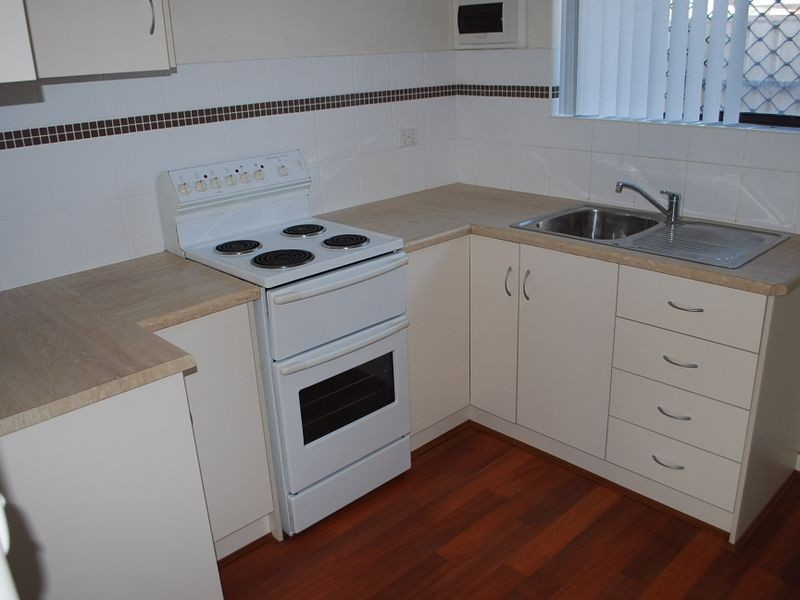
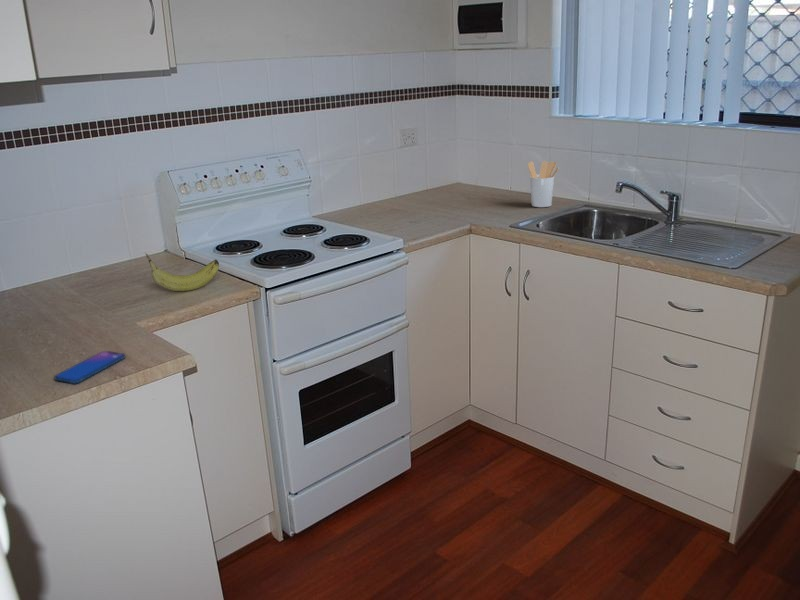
+ utensil holder (544, 182)
+ smartphone (90, 366)
+ fruit (186, 275)
